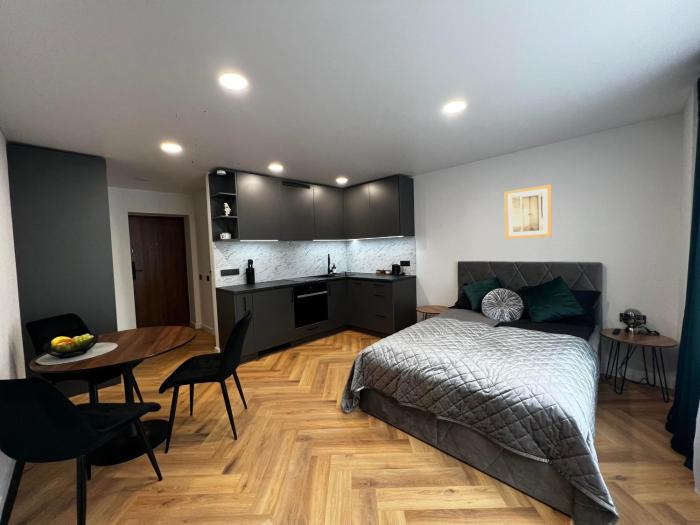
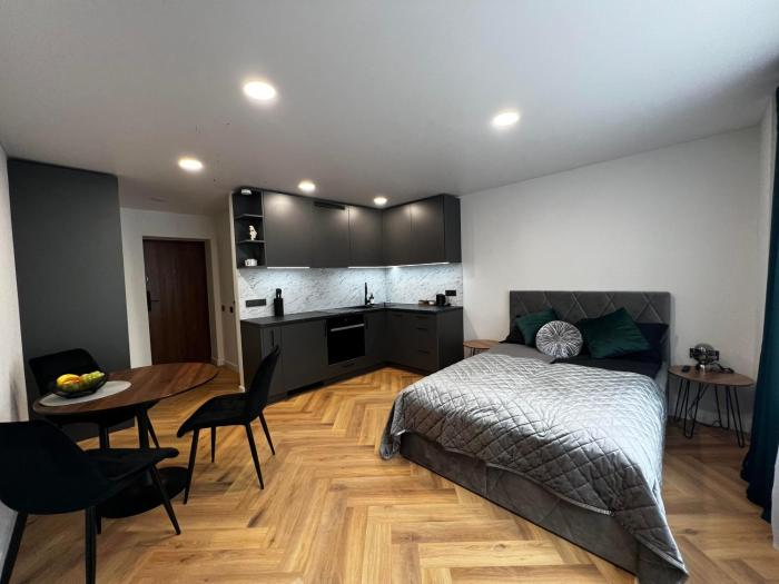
- wall art (527, 213)
